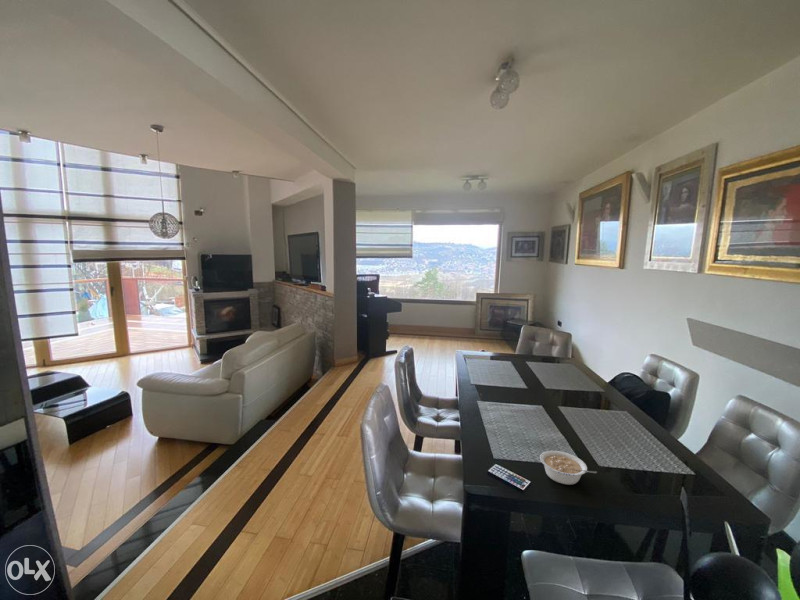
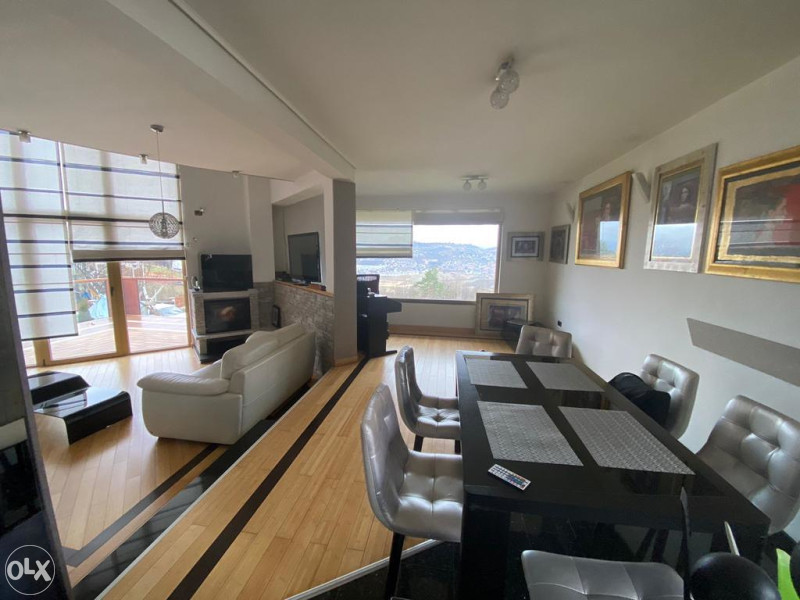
- legume (564, 467)
